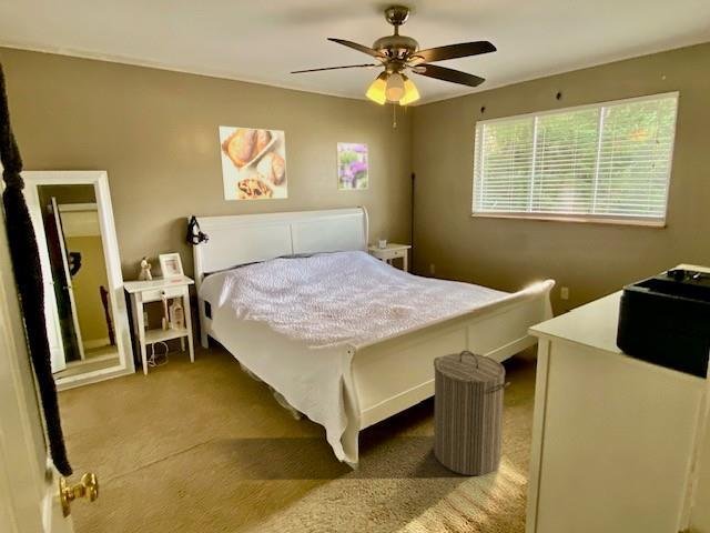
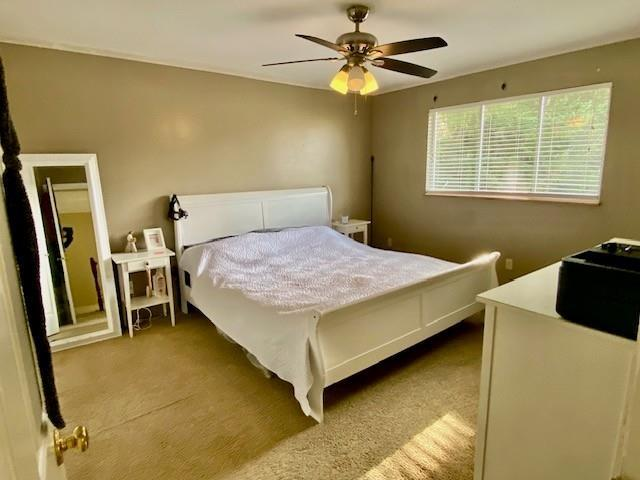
- laundry hamper (467, 403)
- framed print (254, 164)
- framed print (352, 167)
